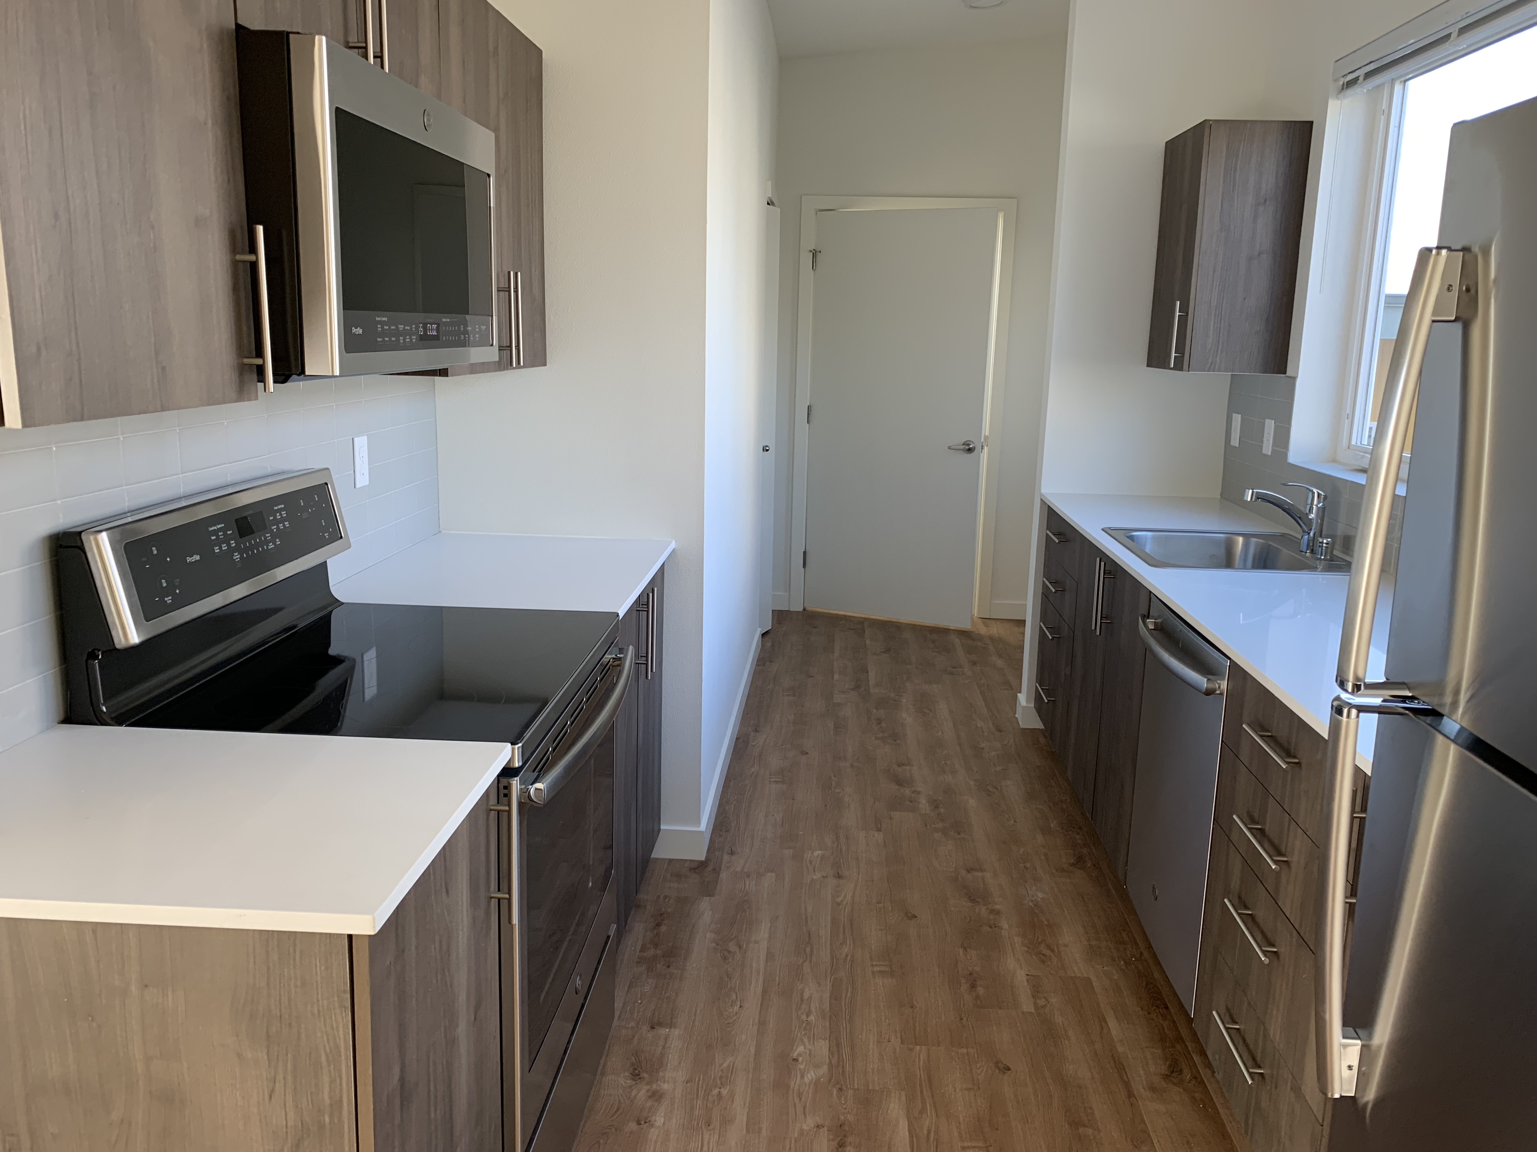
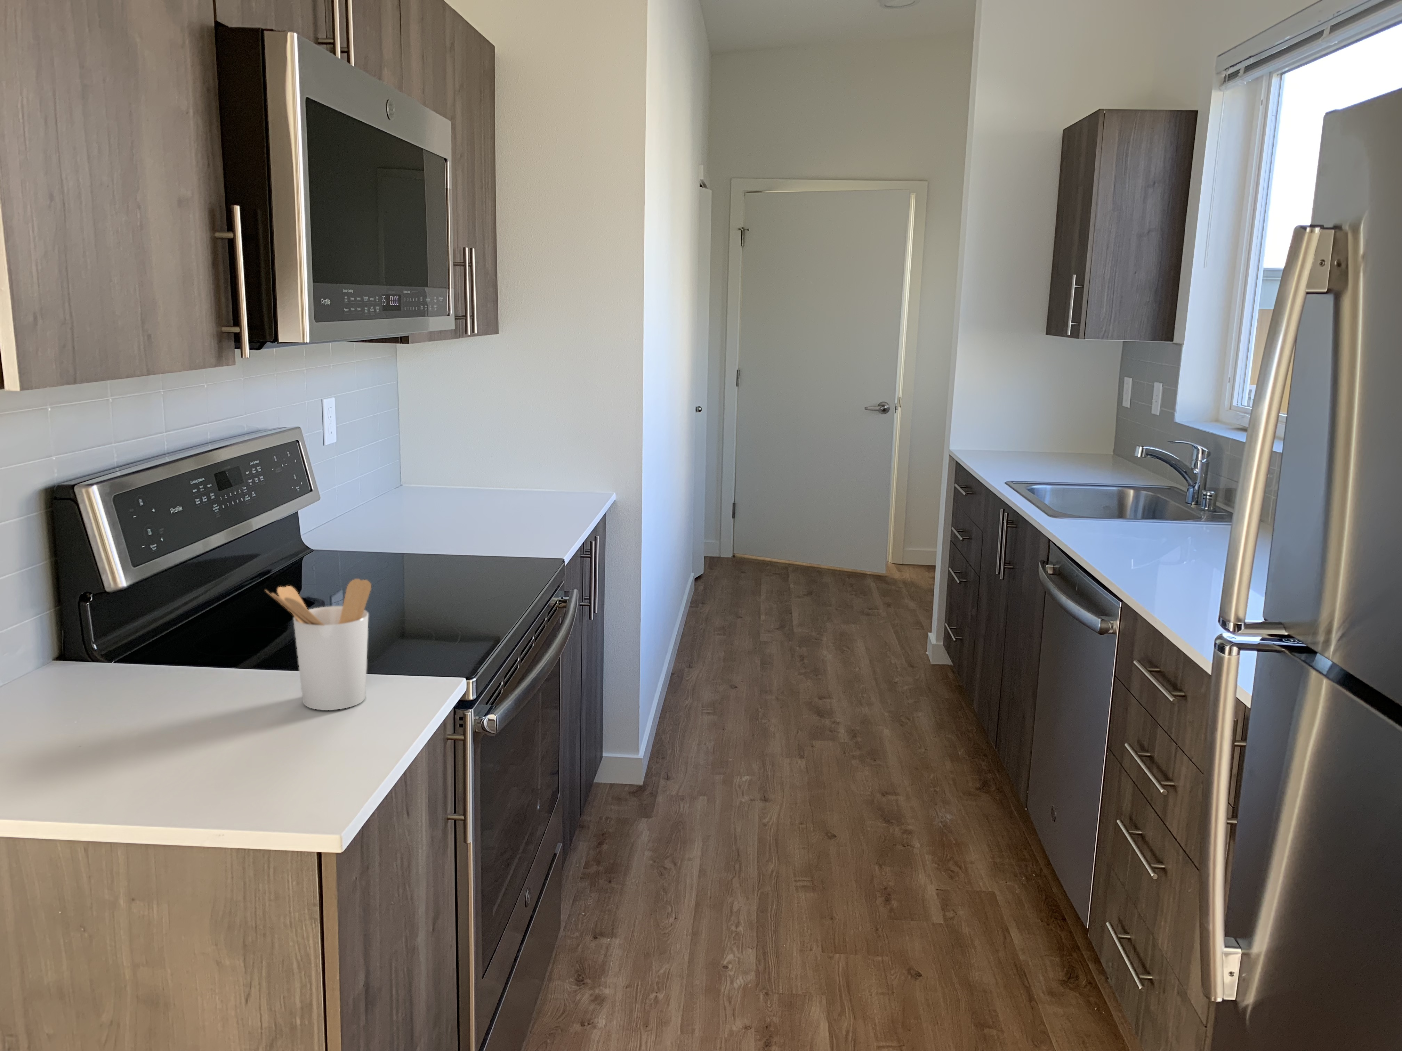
+ utensil holder (318, 641)
